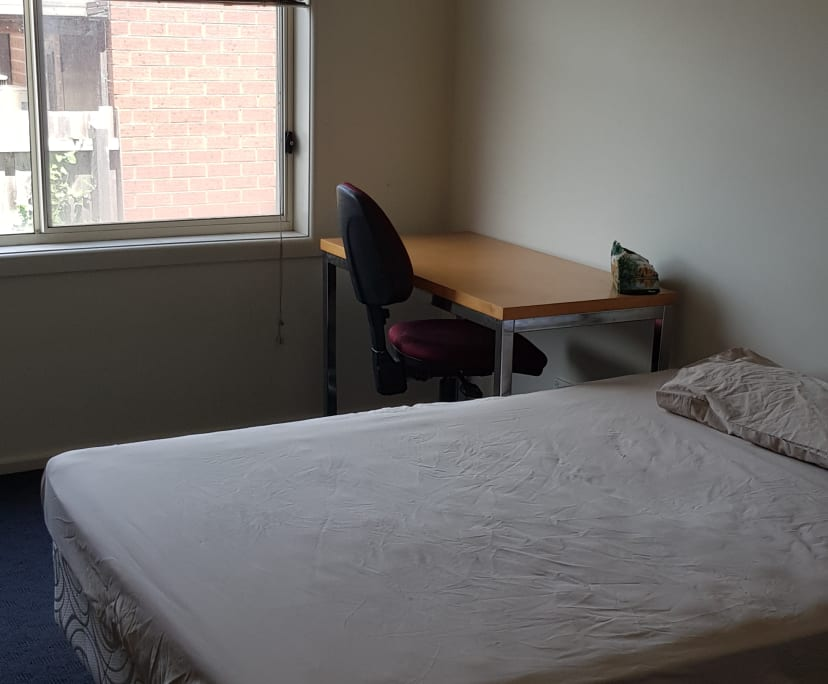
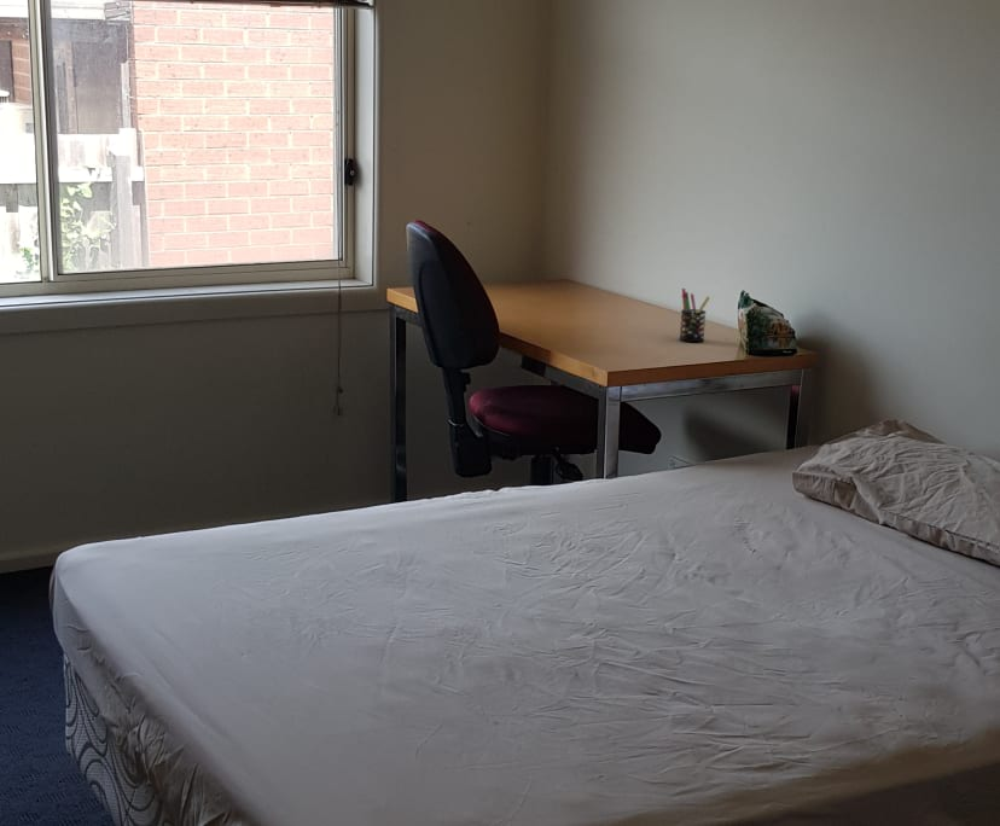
+ pen holder (690, 314)
